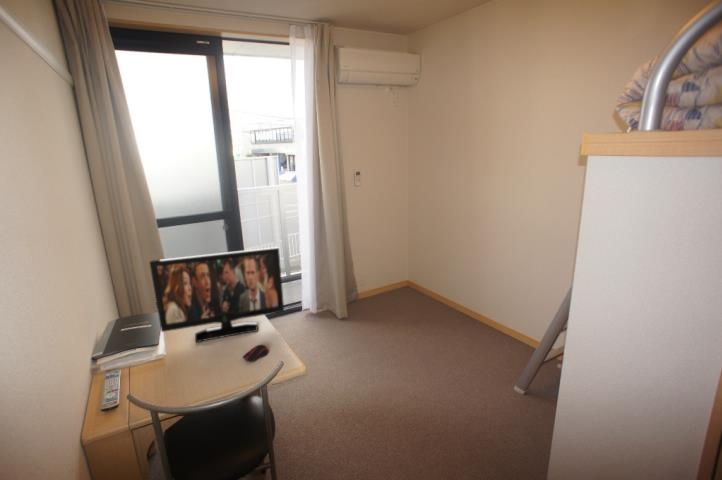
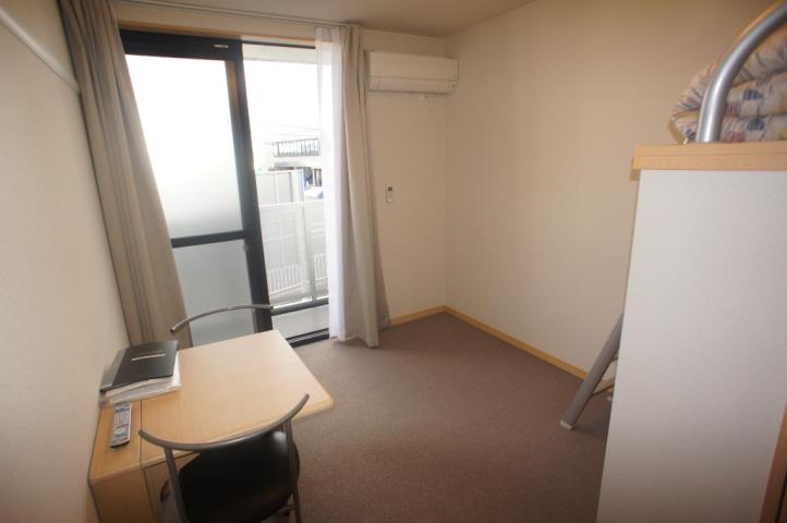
- computer mouse (256, 351)
- flat panel tv (222, 293)
